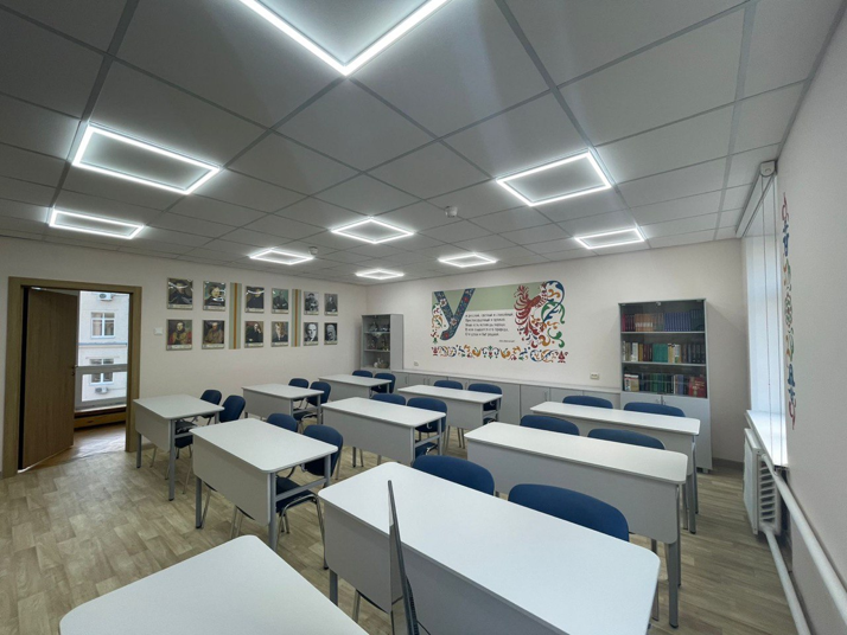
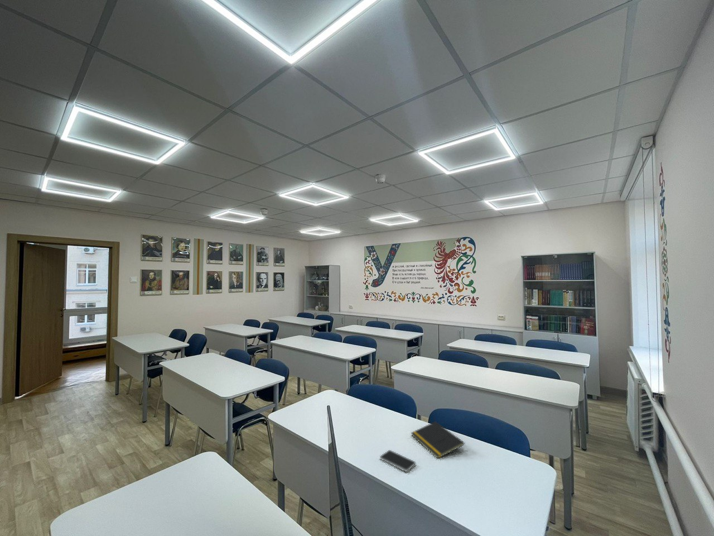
+ smartphone (397, 460)
+ notepad (436, 438)
